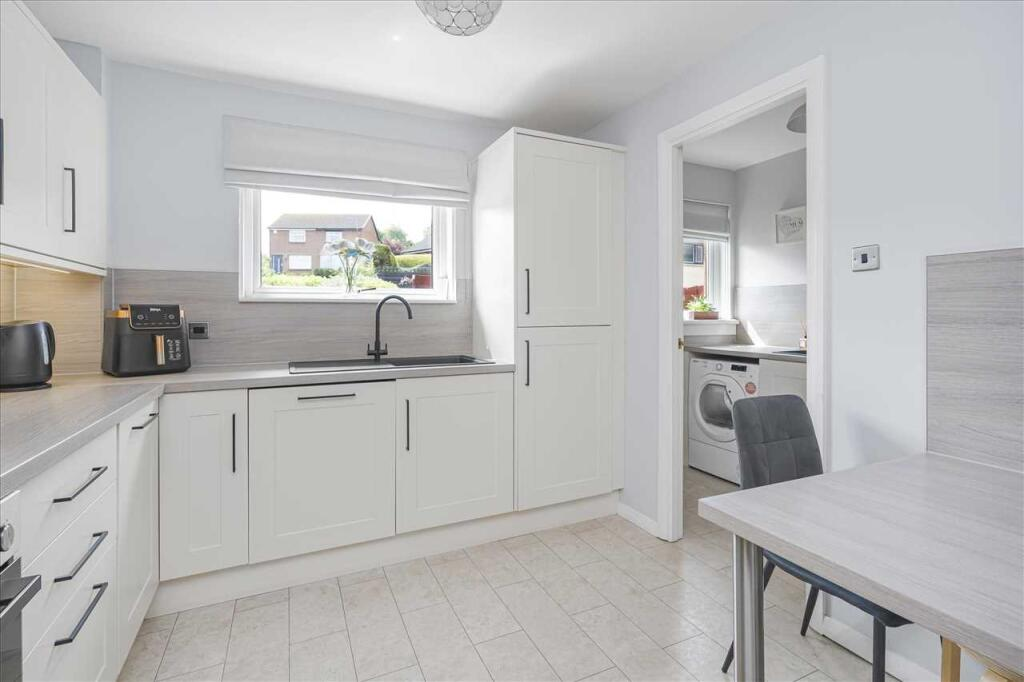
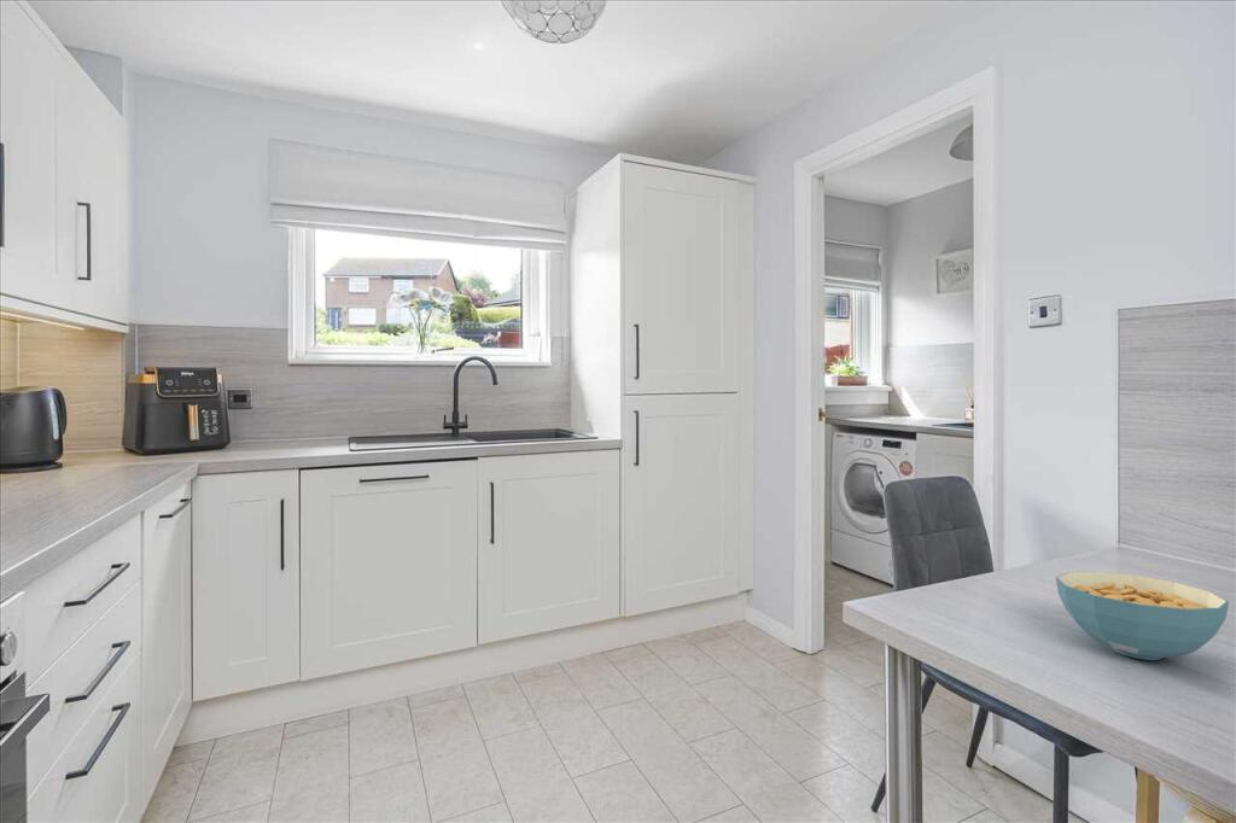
+ cereal bowl (1136, 620)
